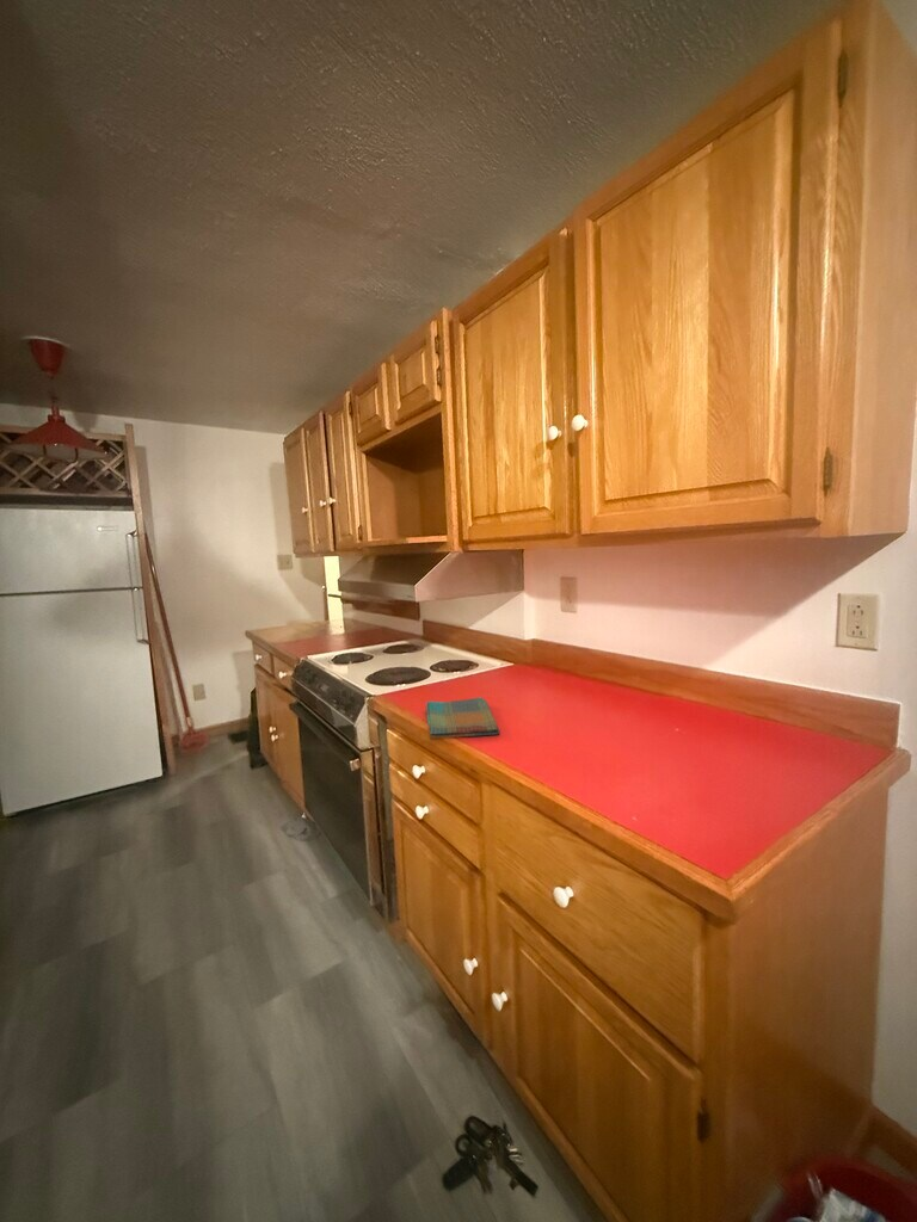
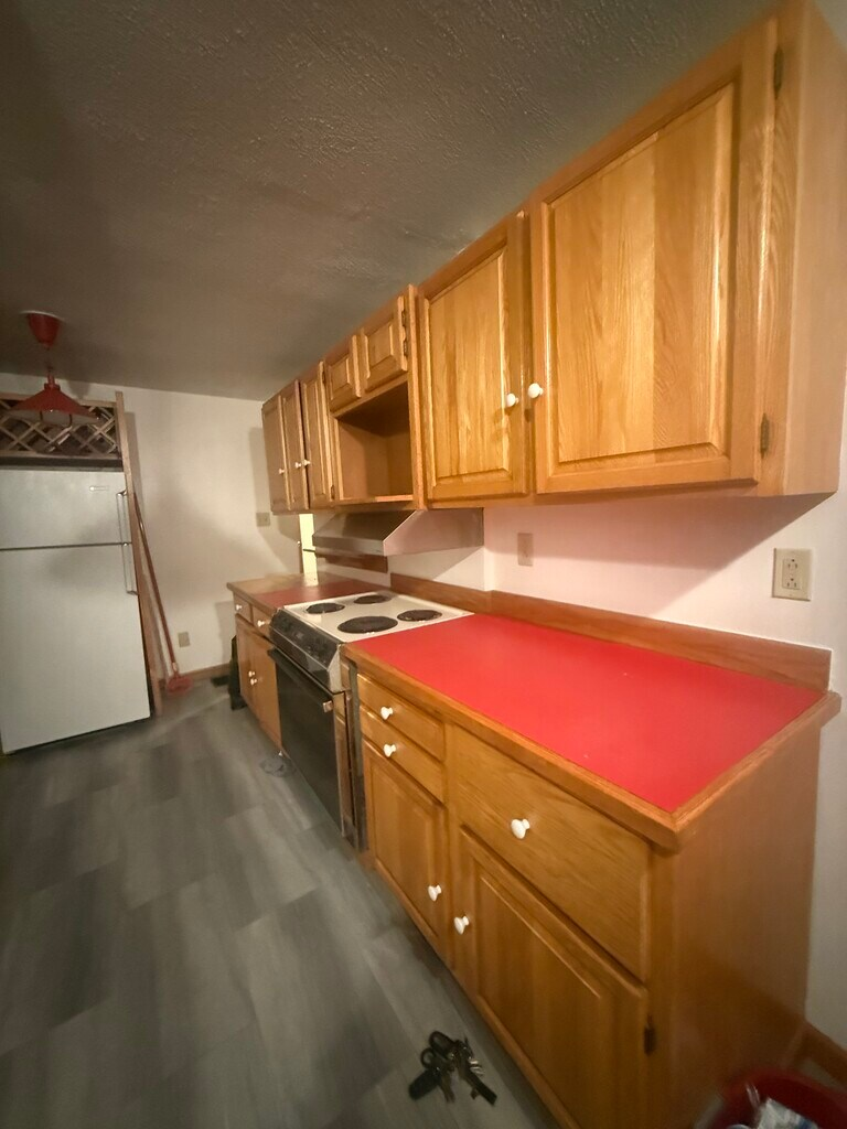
- dish towel (460, 716)
